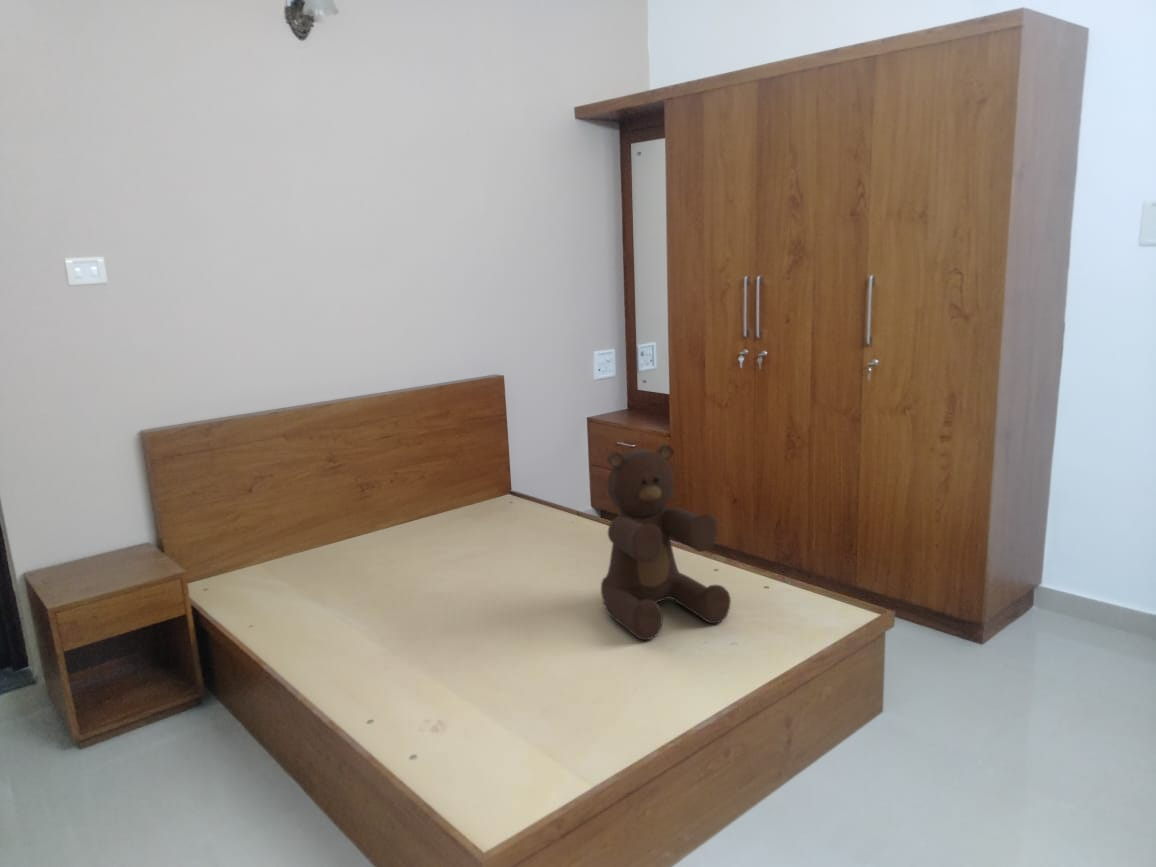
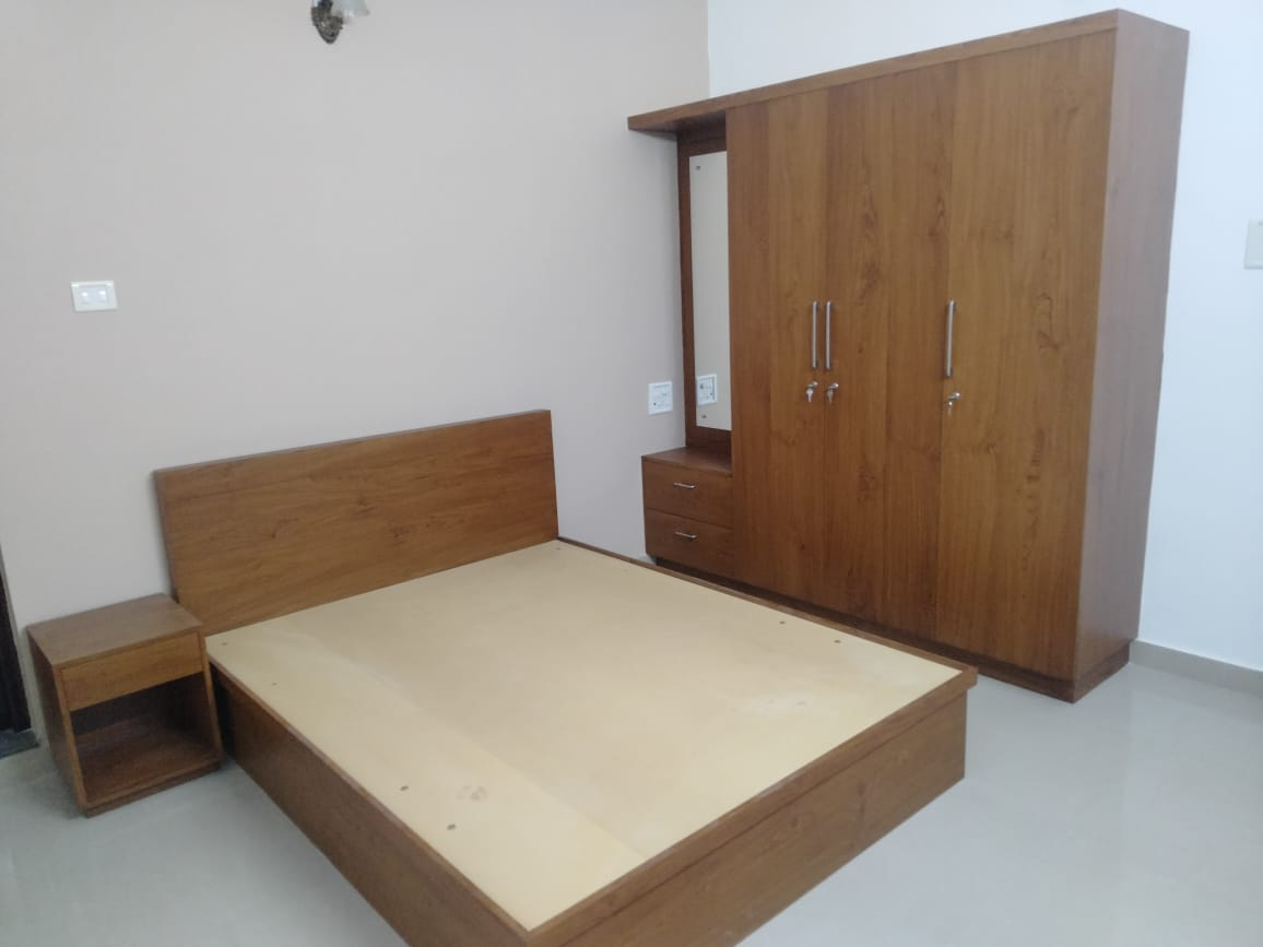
- teddy bear (655, 534)
